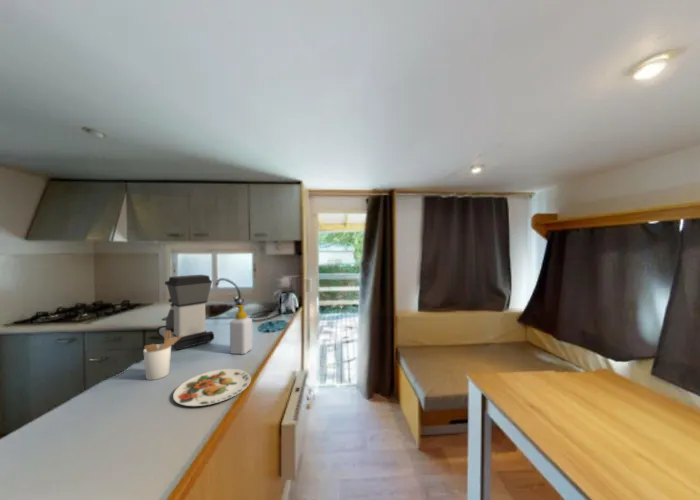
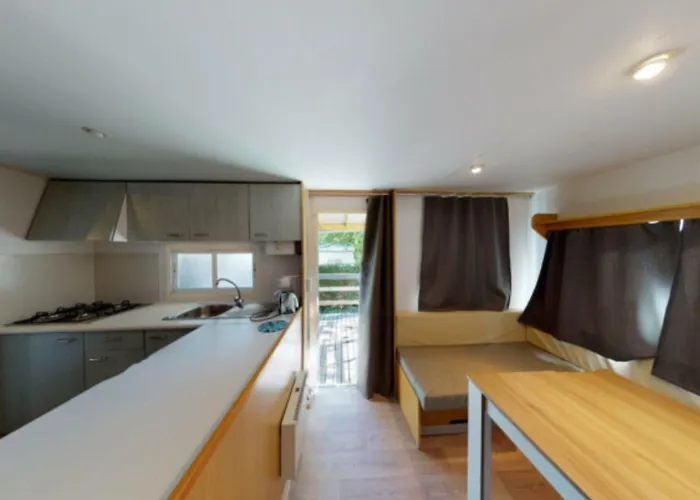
- soap bottle (241, 328)
- coffee maker (184, 307)
- plate (214, 386)
- utensil holder (163, 354)
